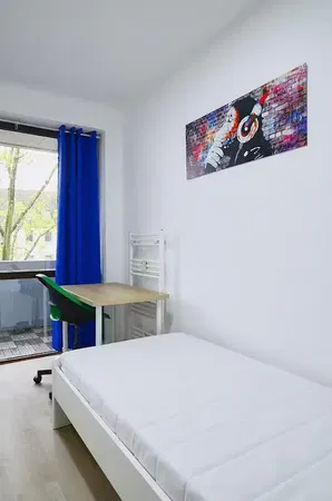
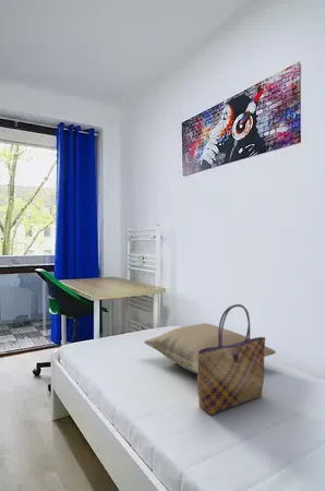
+ tote bag (231, 352)
+ pillow (206, 346)
